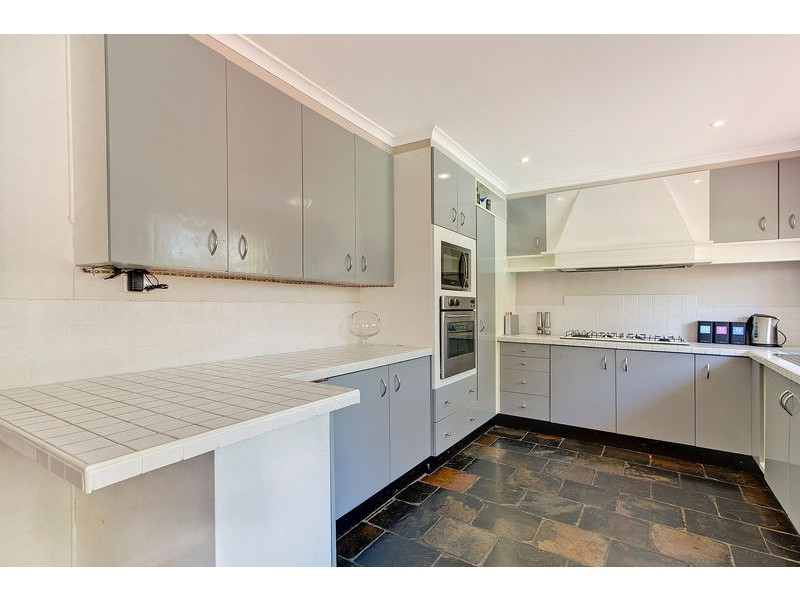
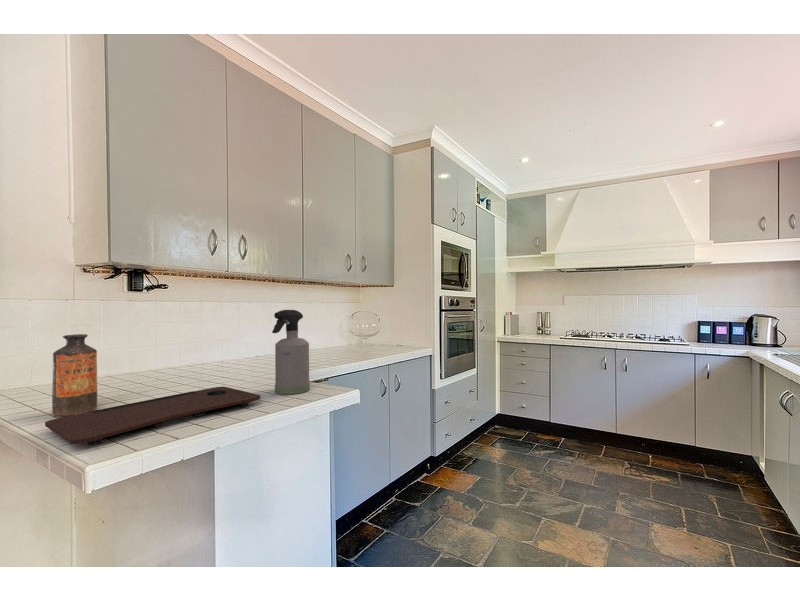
+ cutting board (165, 411)
+ spray bottle (290, 350)
+ bottle (75, 372)
